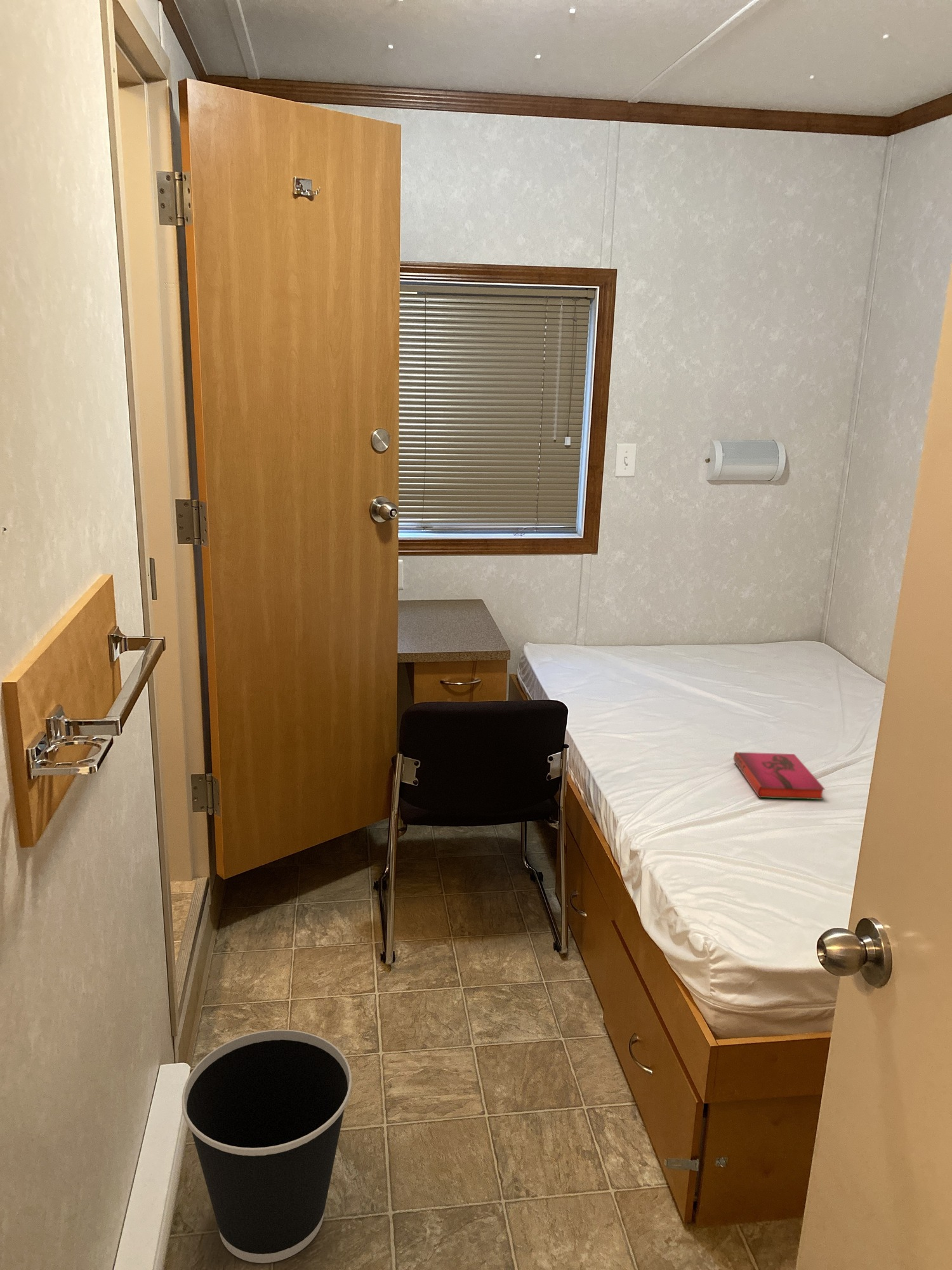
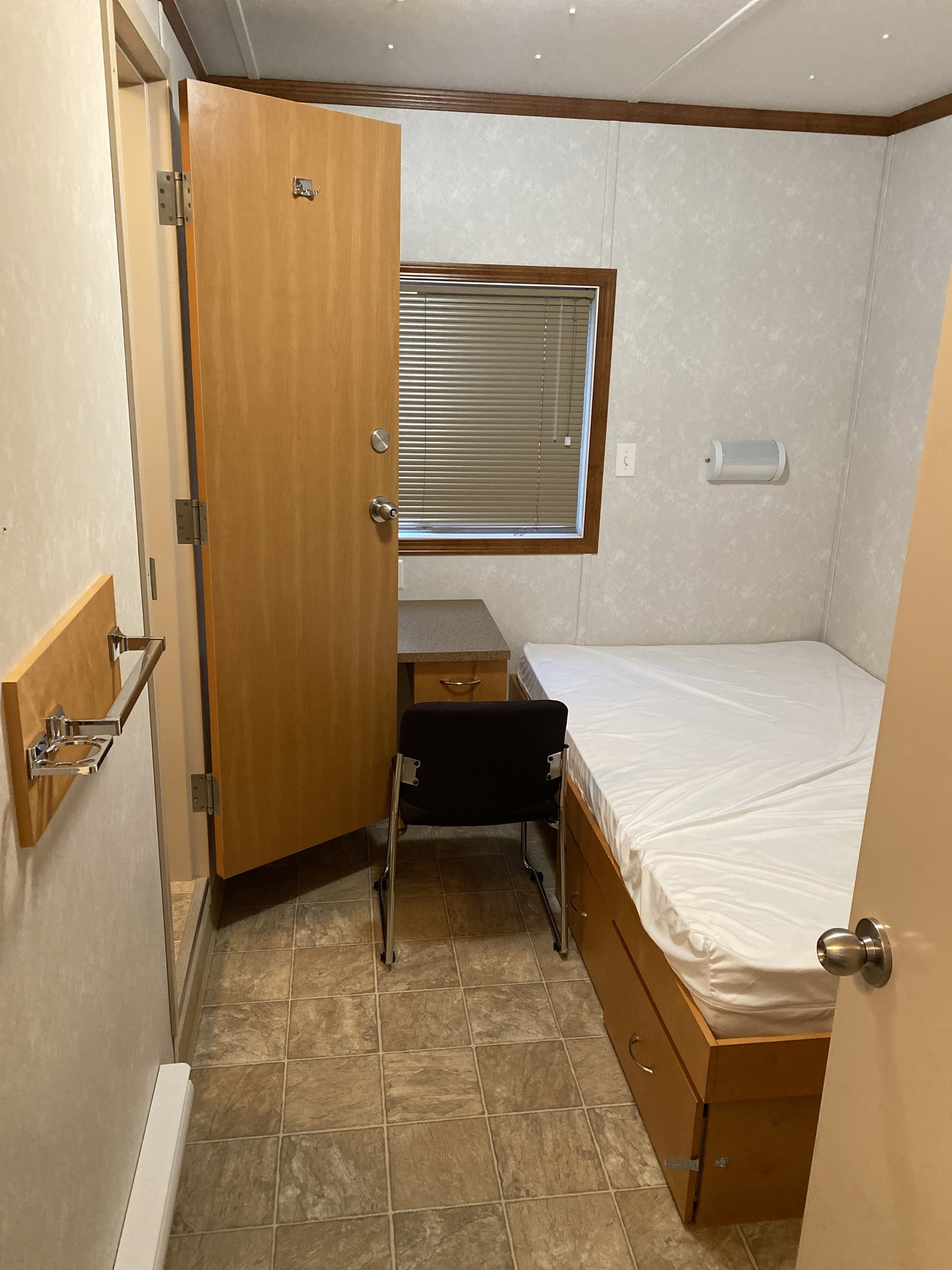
- hardback book (777, 775)
- wastebasket (270, 1151)
